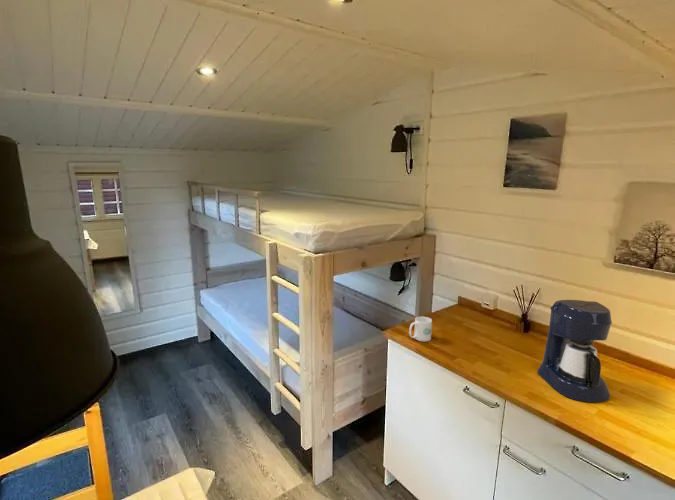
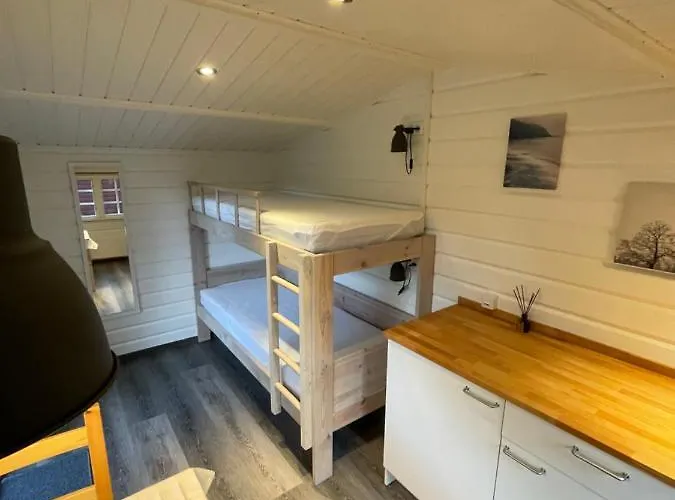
- mug (419, 329)
- coffee maker (579, 344)
